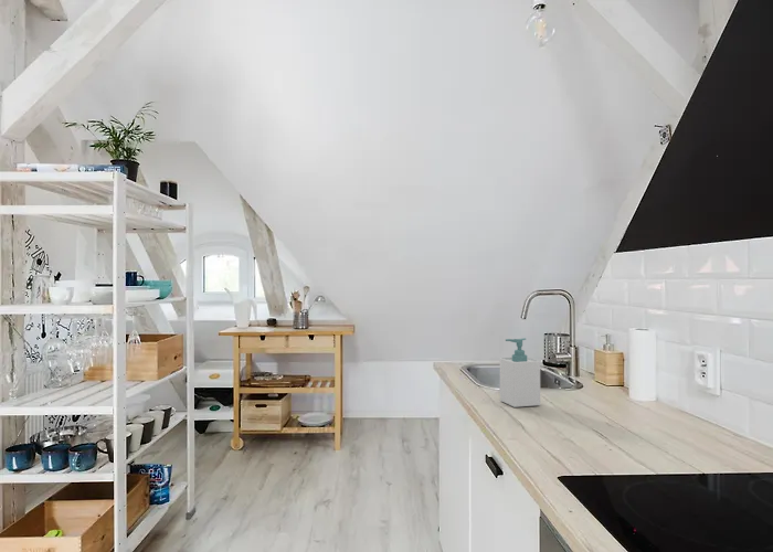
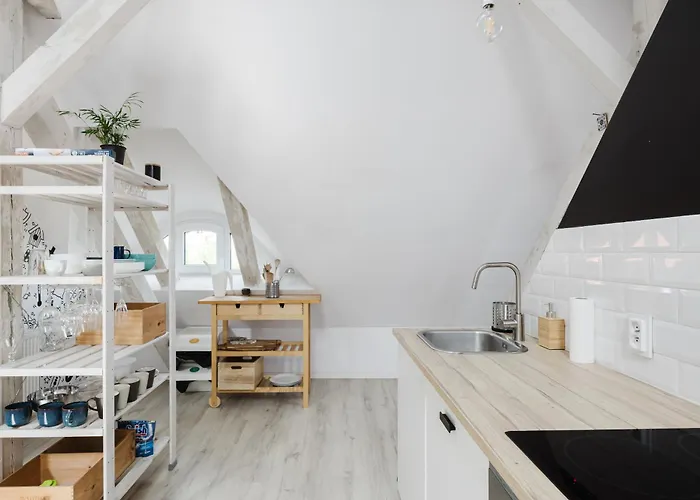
- soap bottle (519, 370)
